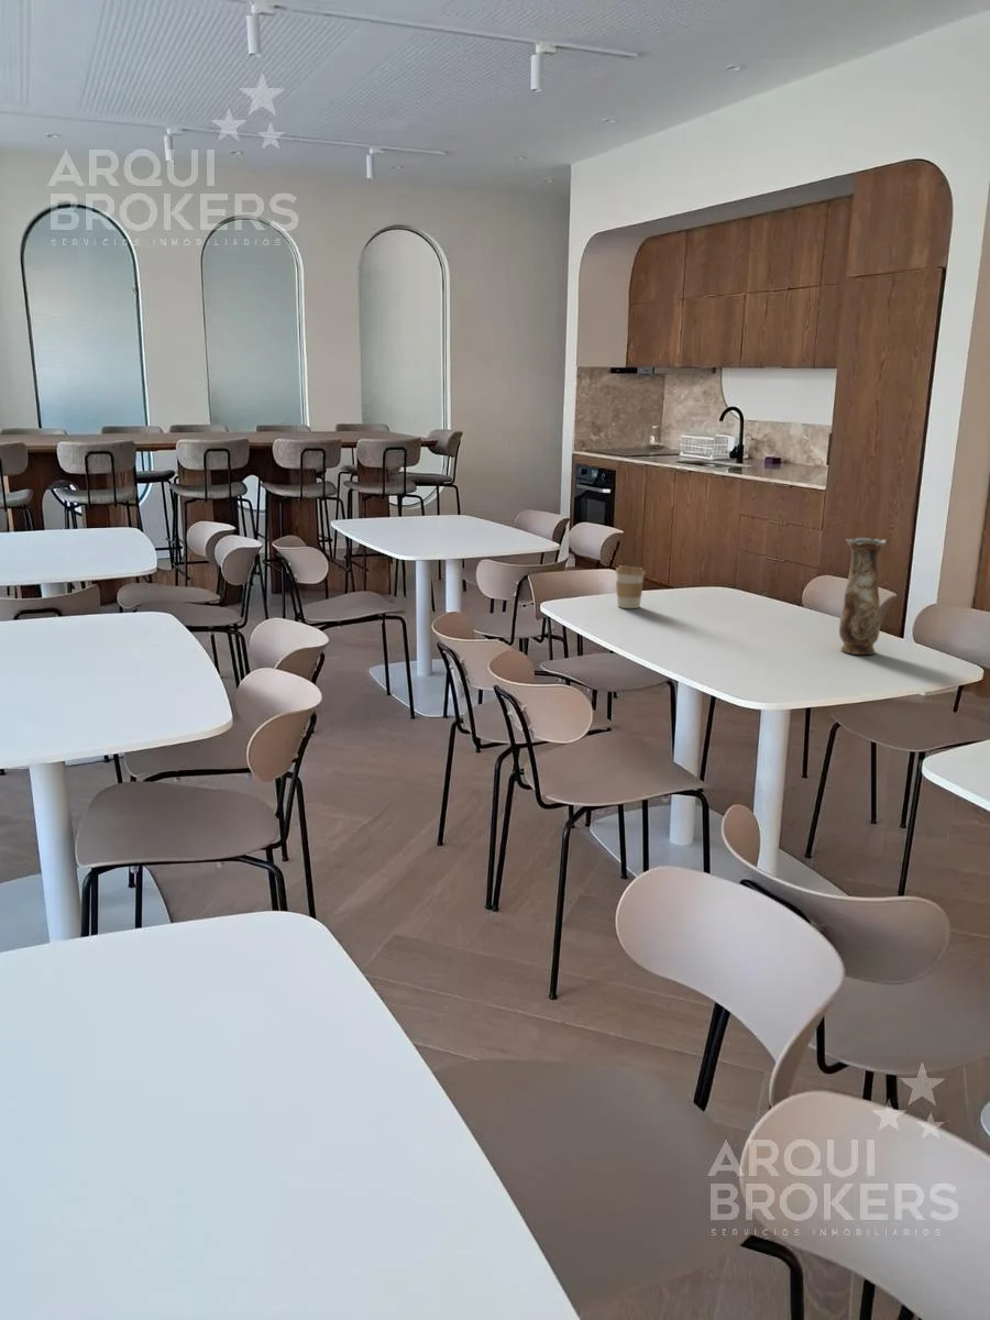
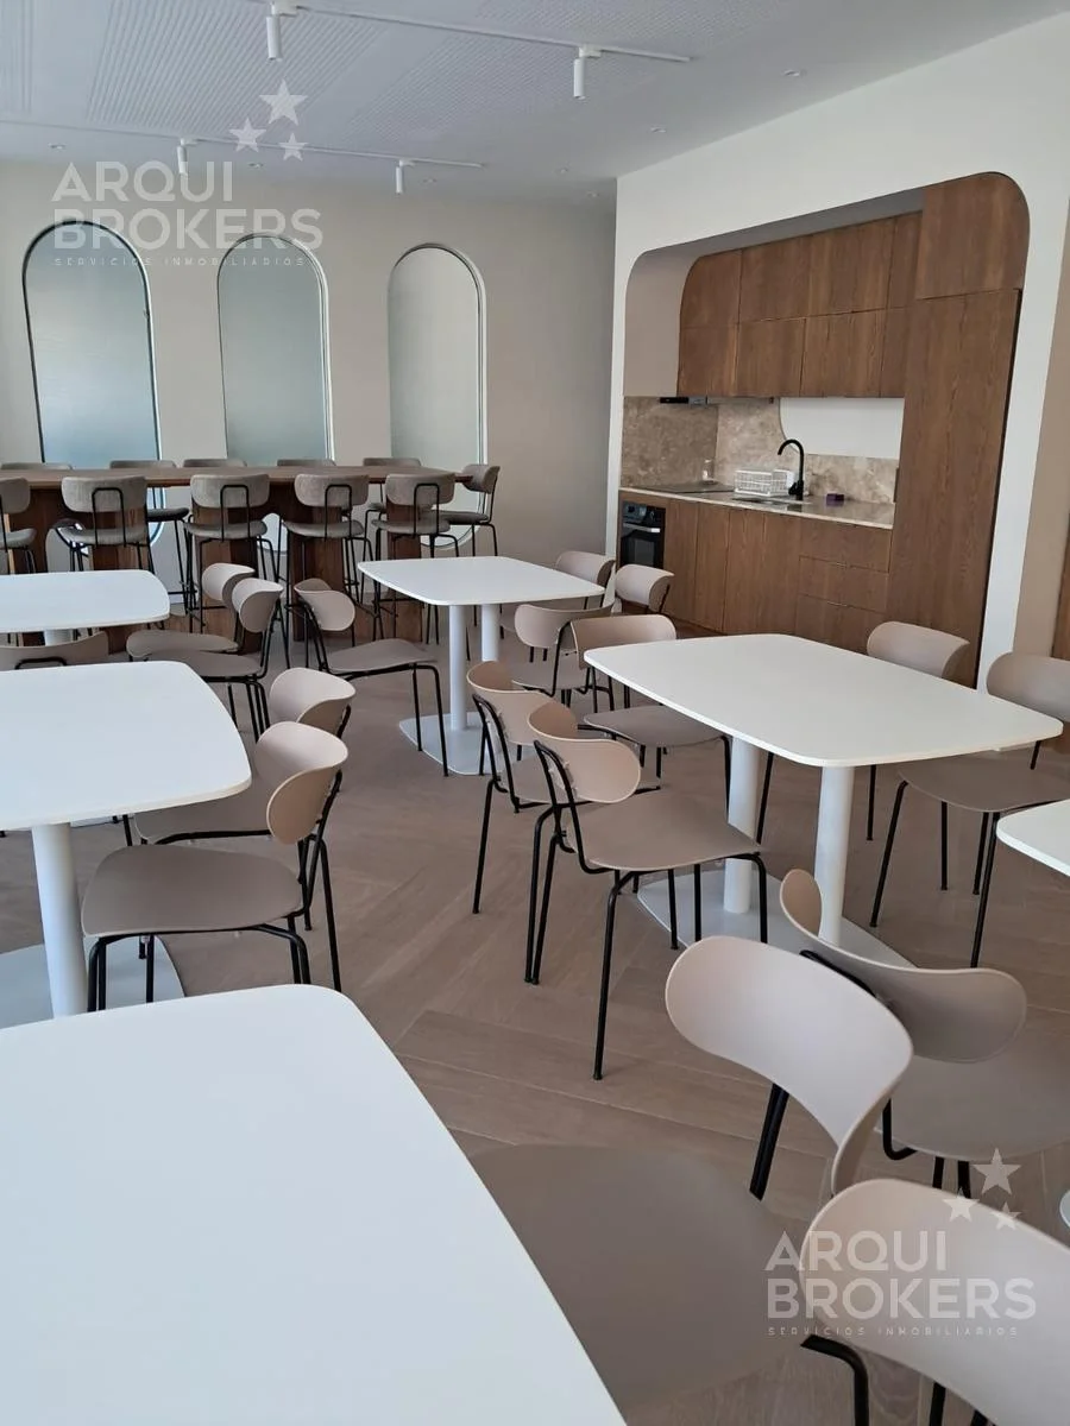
- coffee cup (629, 585)
- vase (861, 595)
